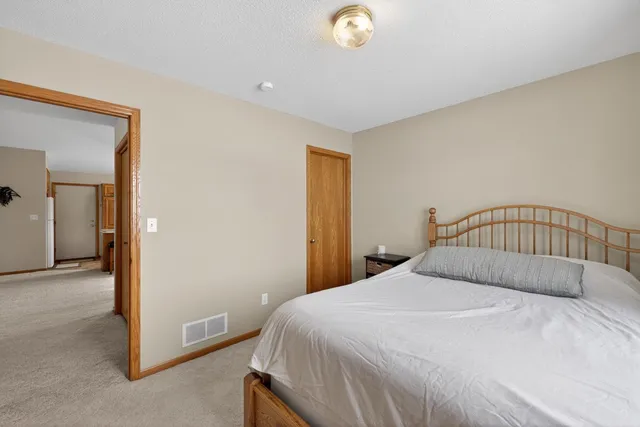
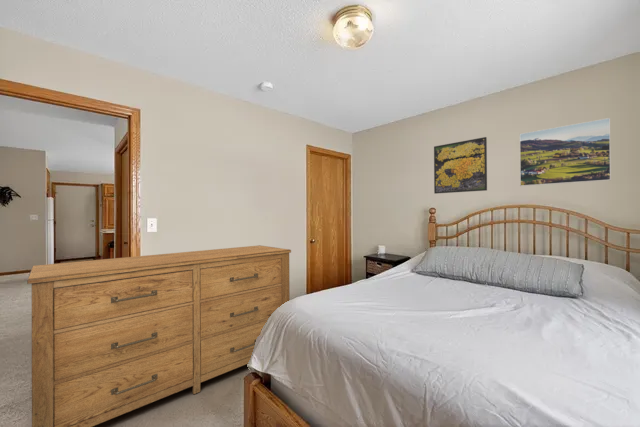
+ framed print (458, 167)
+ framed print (561, 155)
+ dresser (185, 317)
